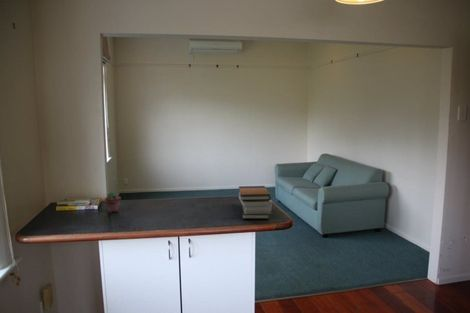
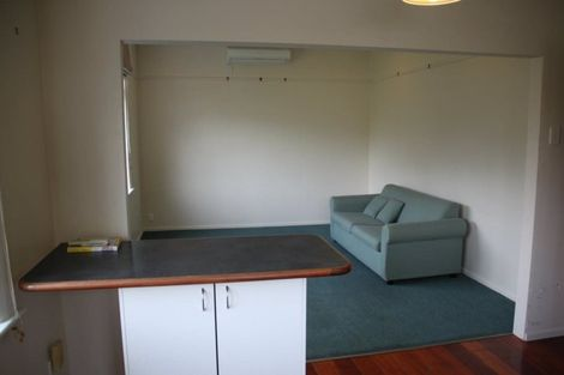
- book stack (254, 201)
- potted succulent (112, 201)
